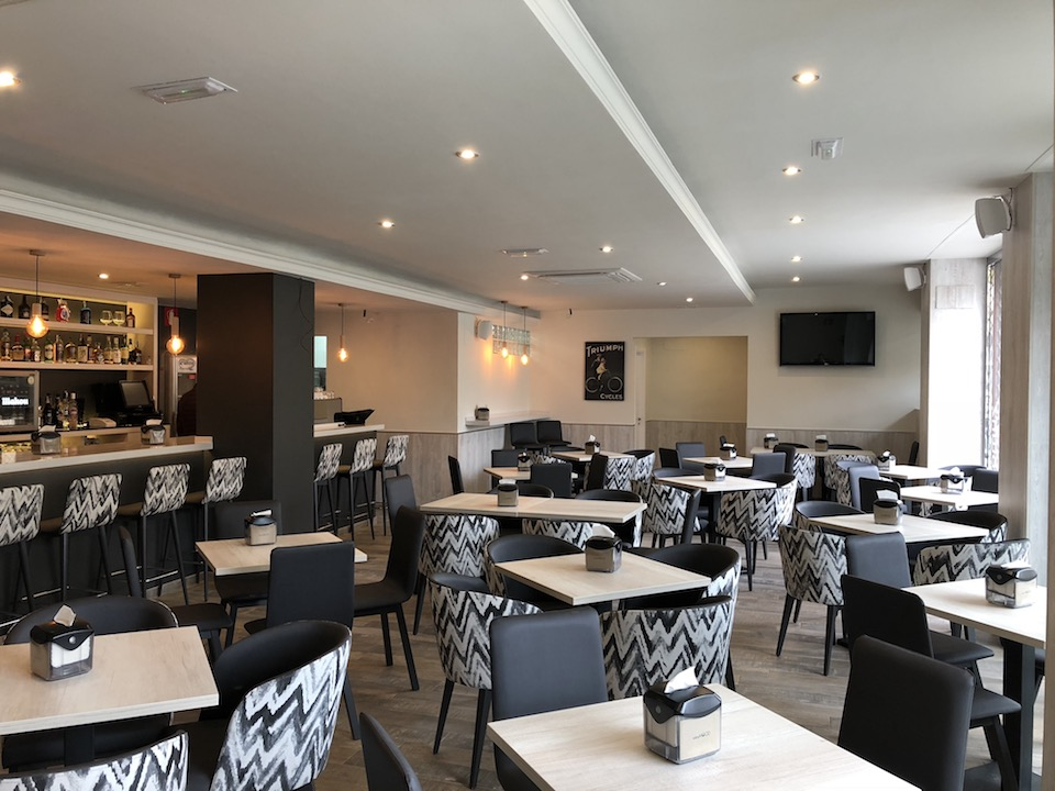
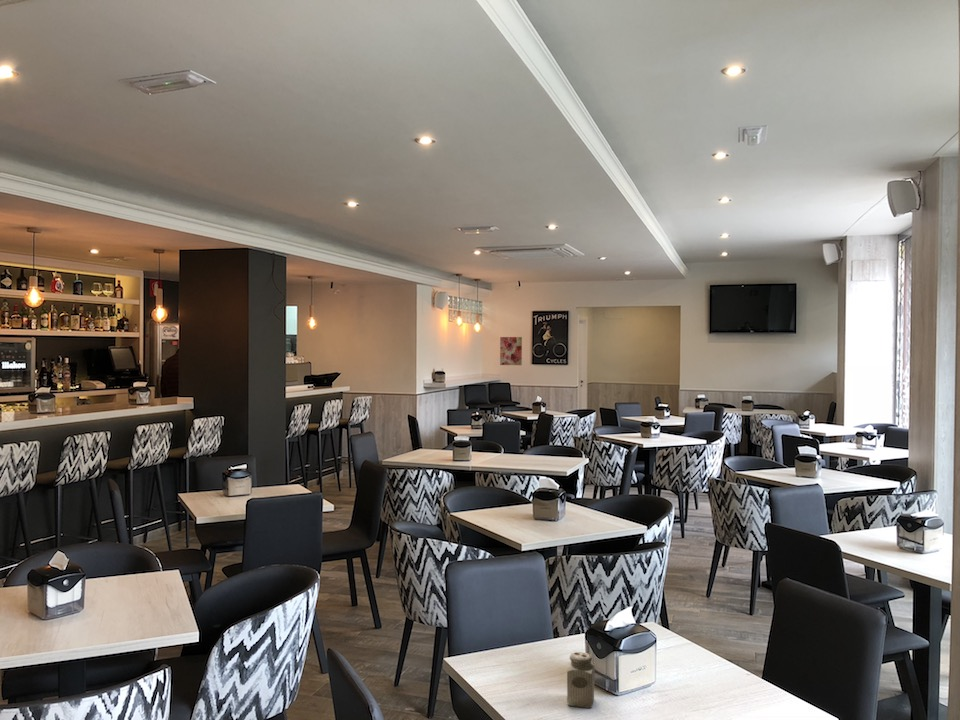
+ salt shaker (580, 677)
+ wall art (510, 351)
